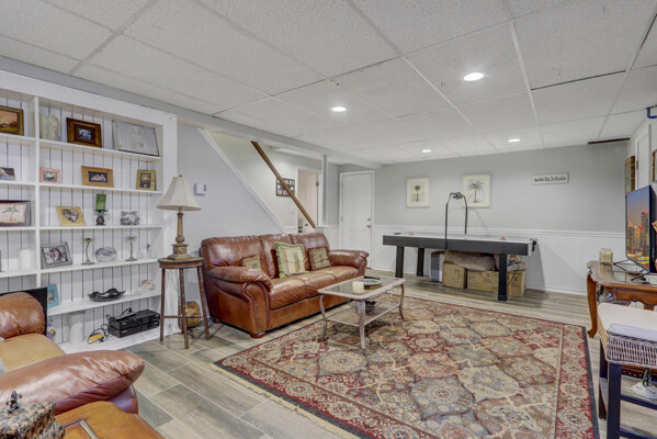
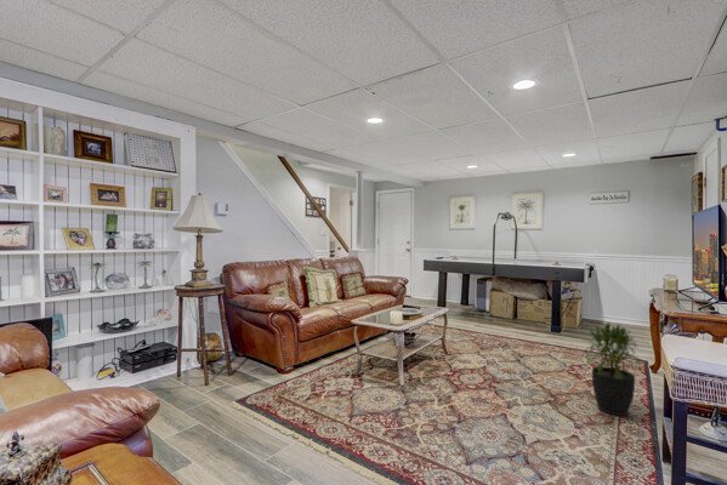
+ potted plant (608, 365)
